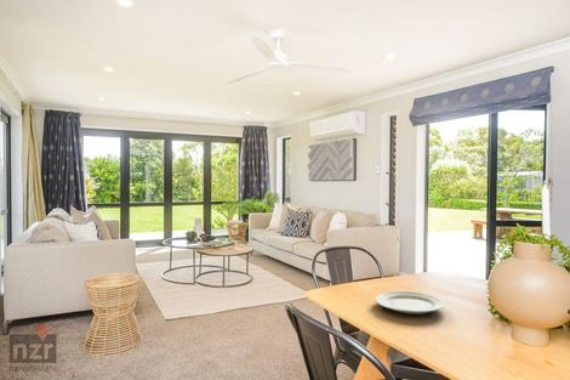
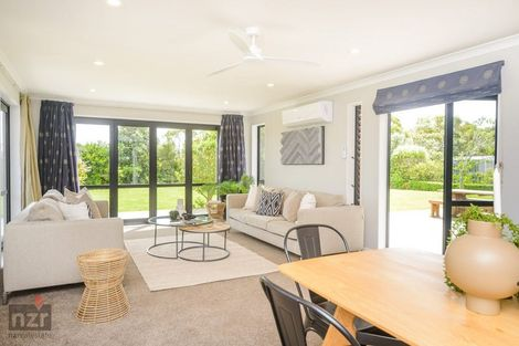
- chinaware (409, 304)
